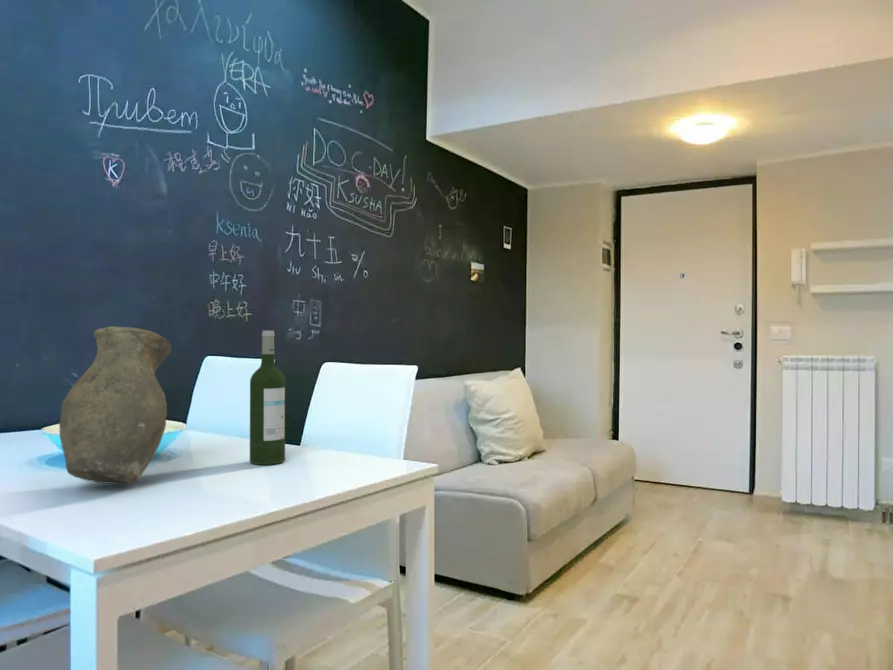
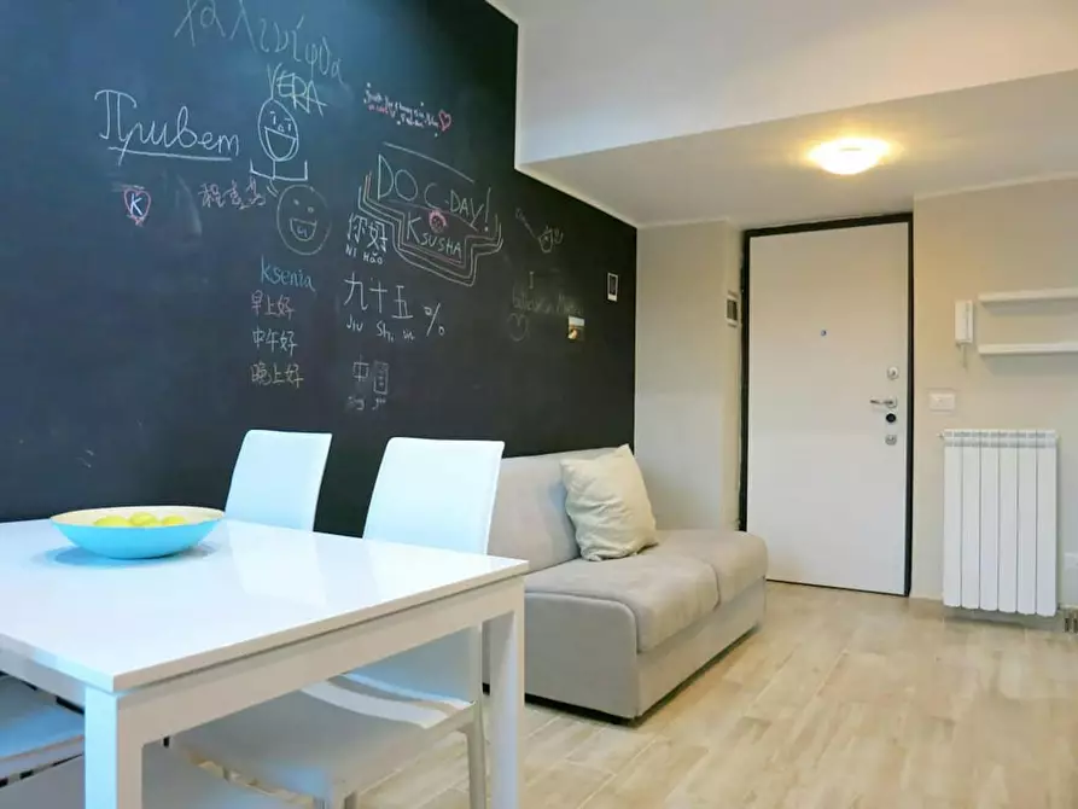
- vase (119, 404)
- wine bottle (267, 396)
